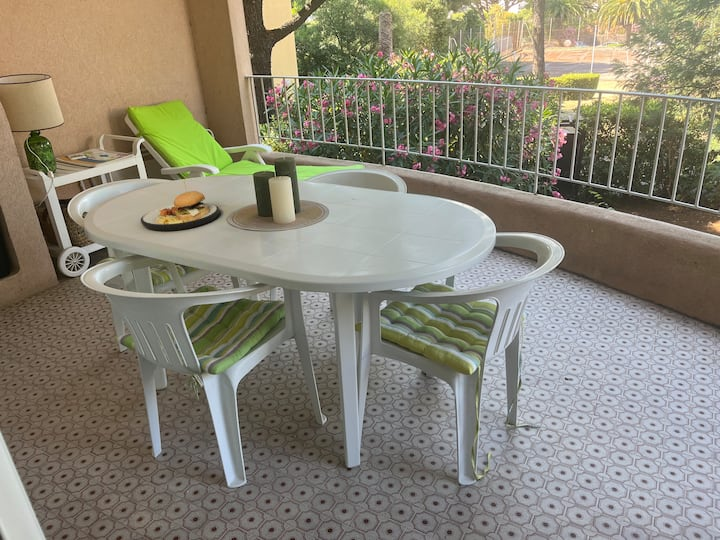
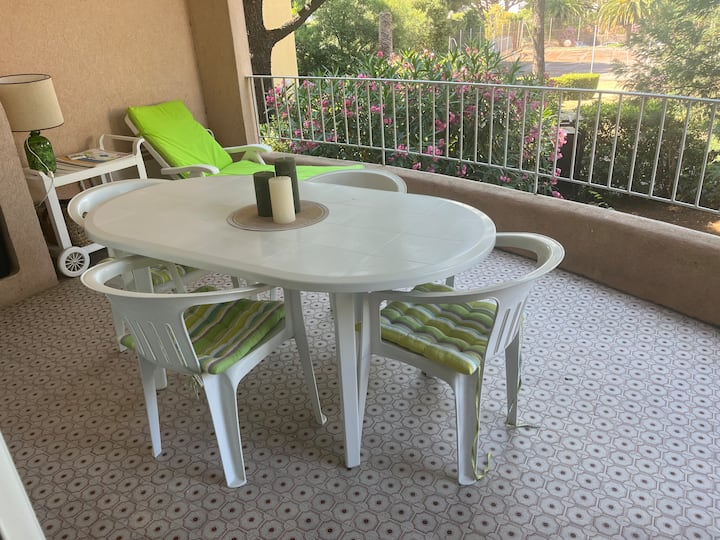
- plate (177, 200)
